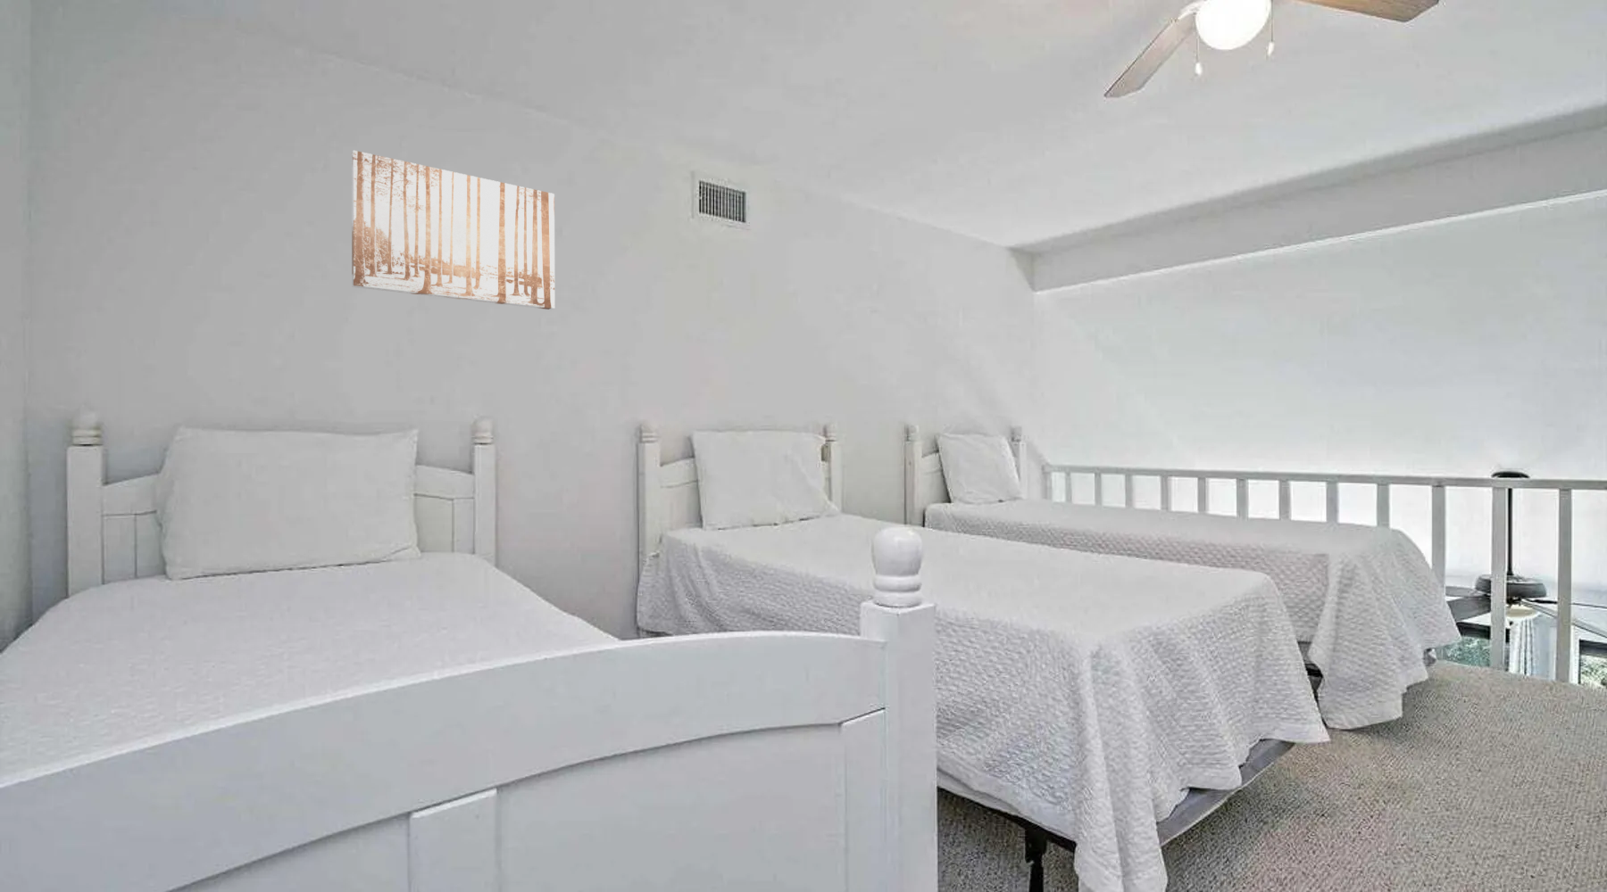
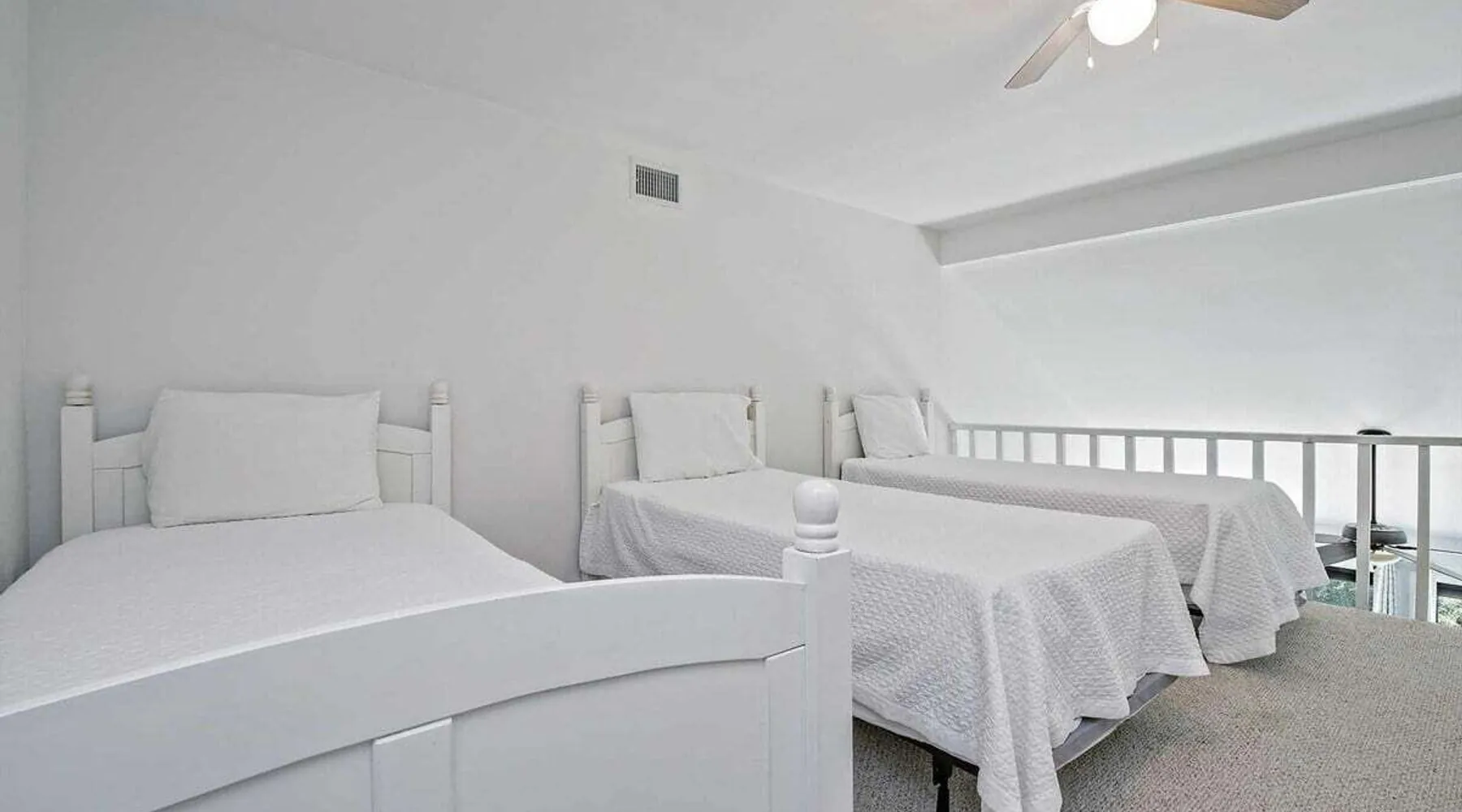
- wall art (461, 236)
